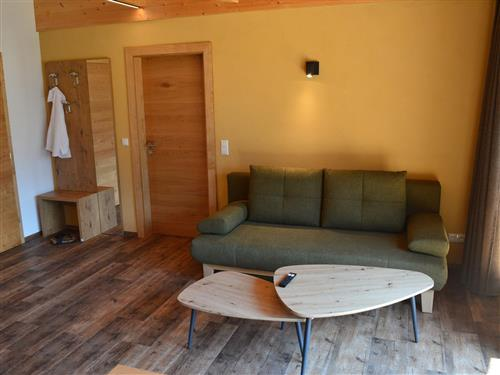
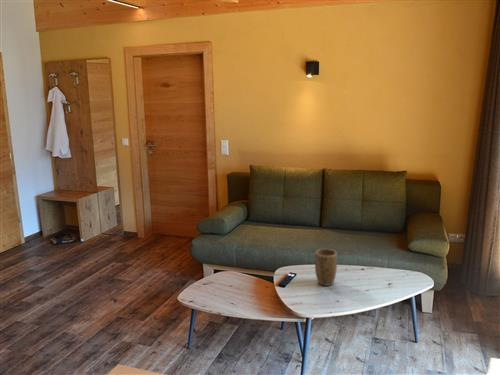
+ plant pot (325, 267)
